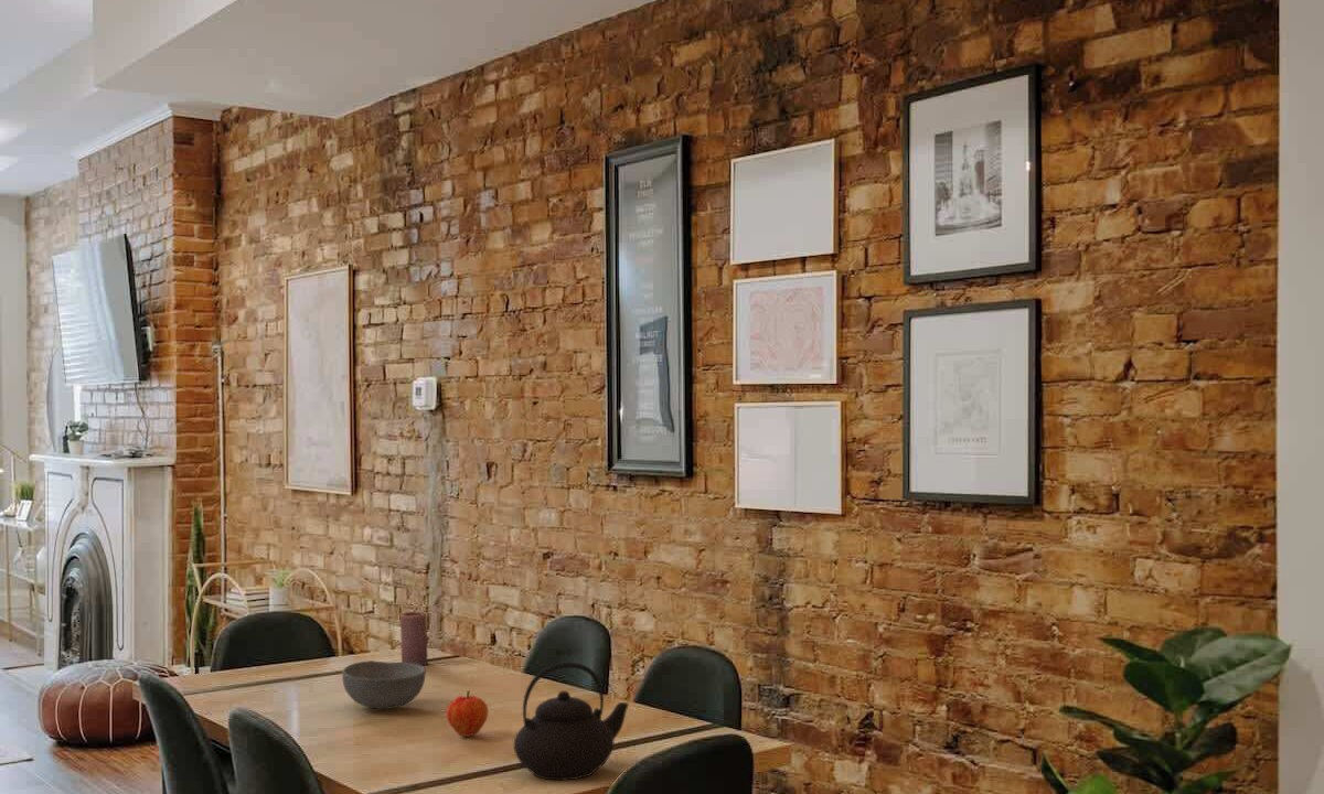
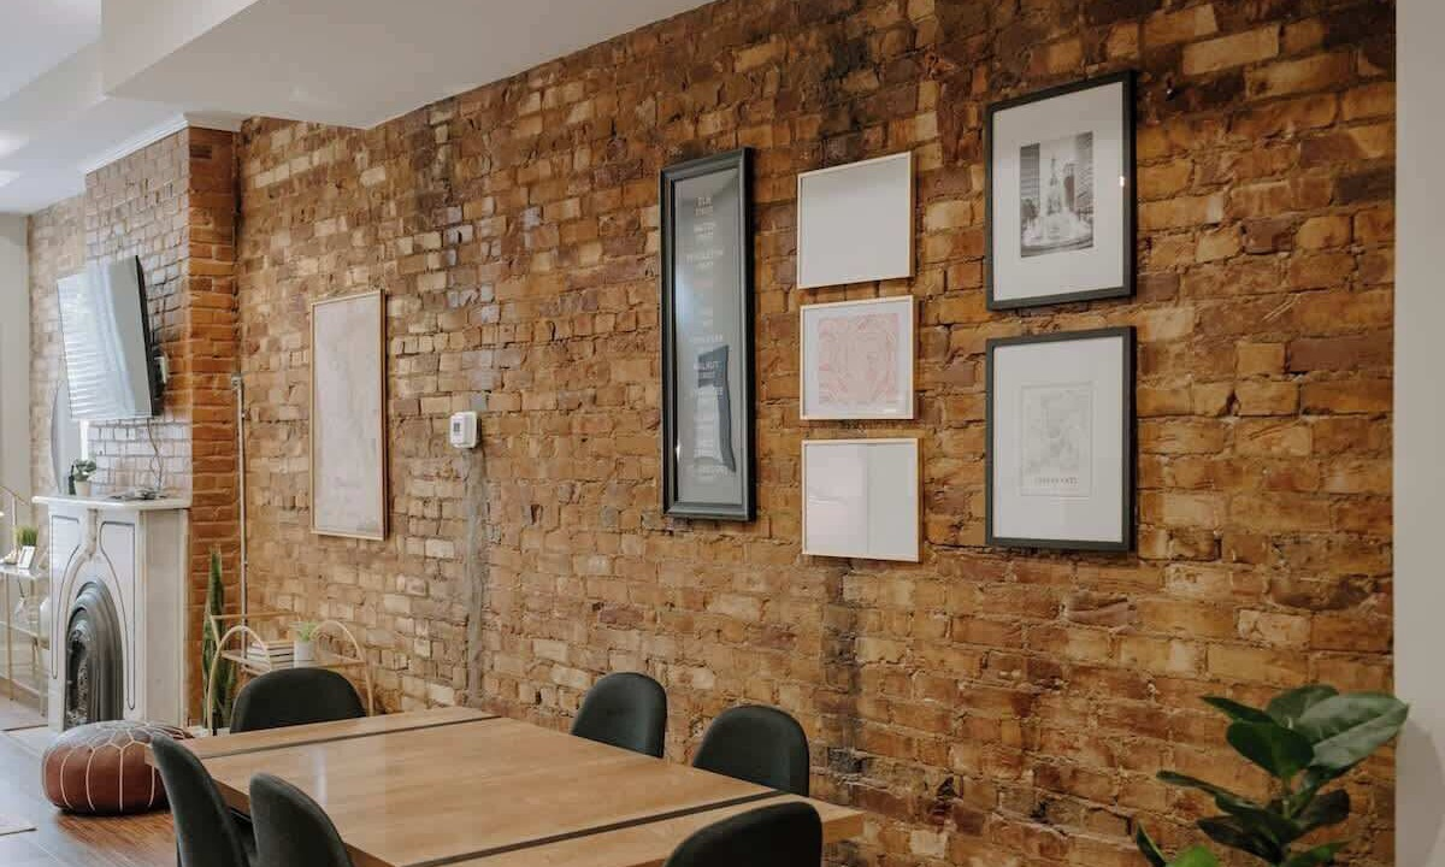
- bowl (384, 687)
- fruit (467, 712)
- teapot (574, 715)
- candle (414, 639)
